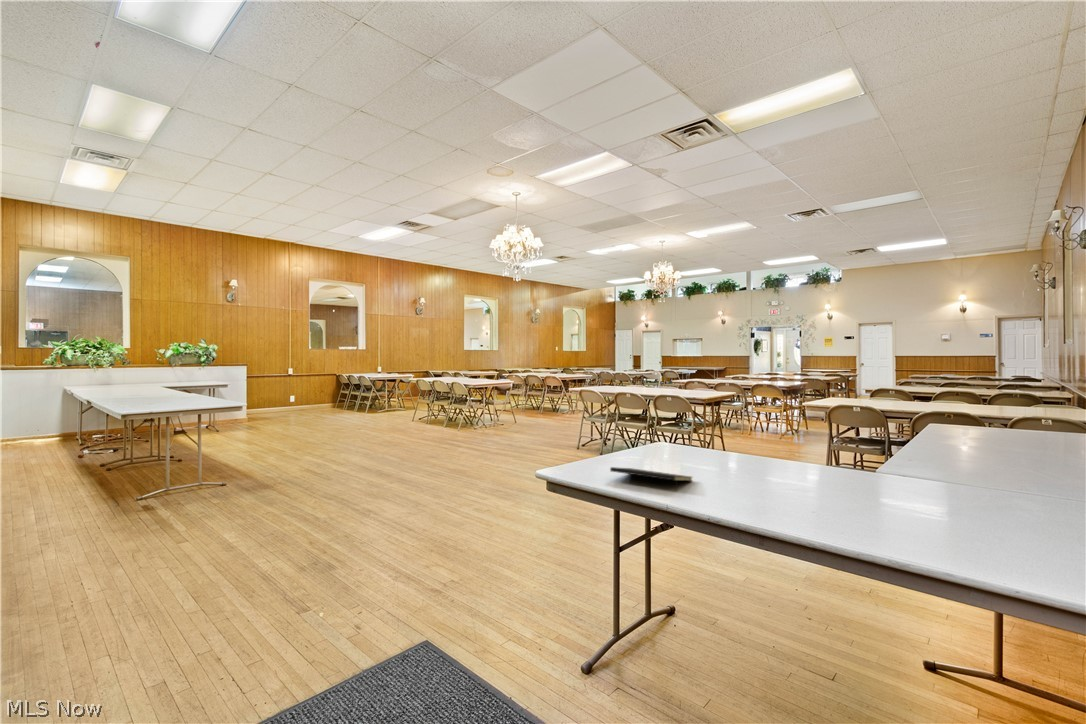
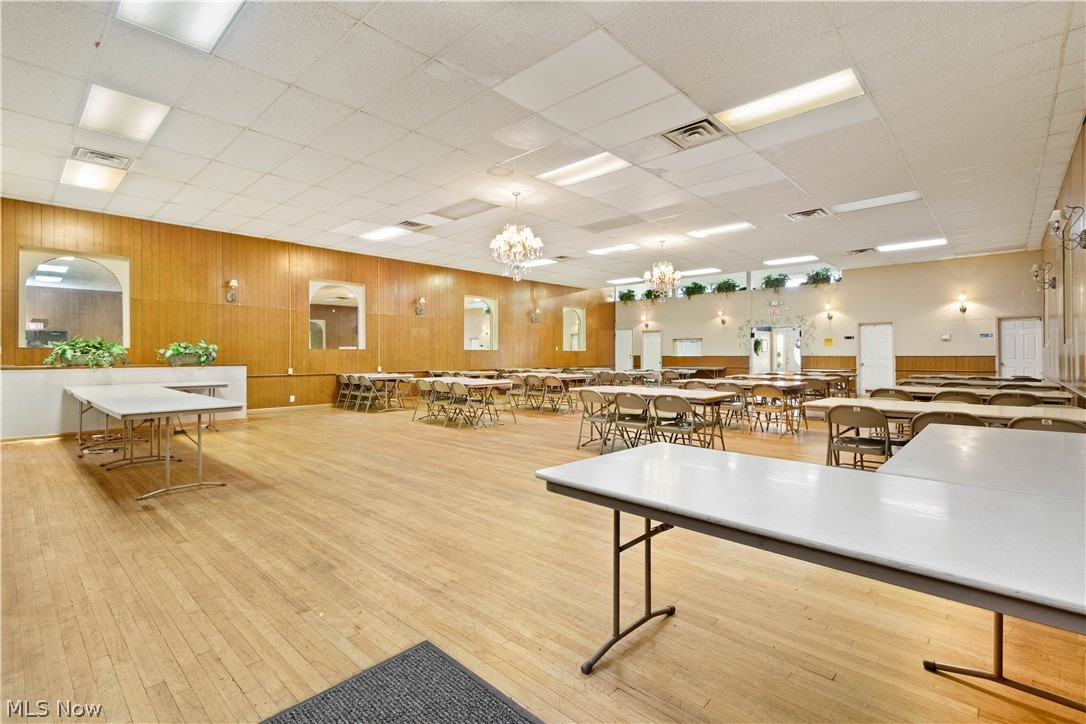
- notepad (651, 474)
